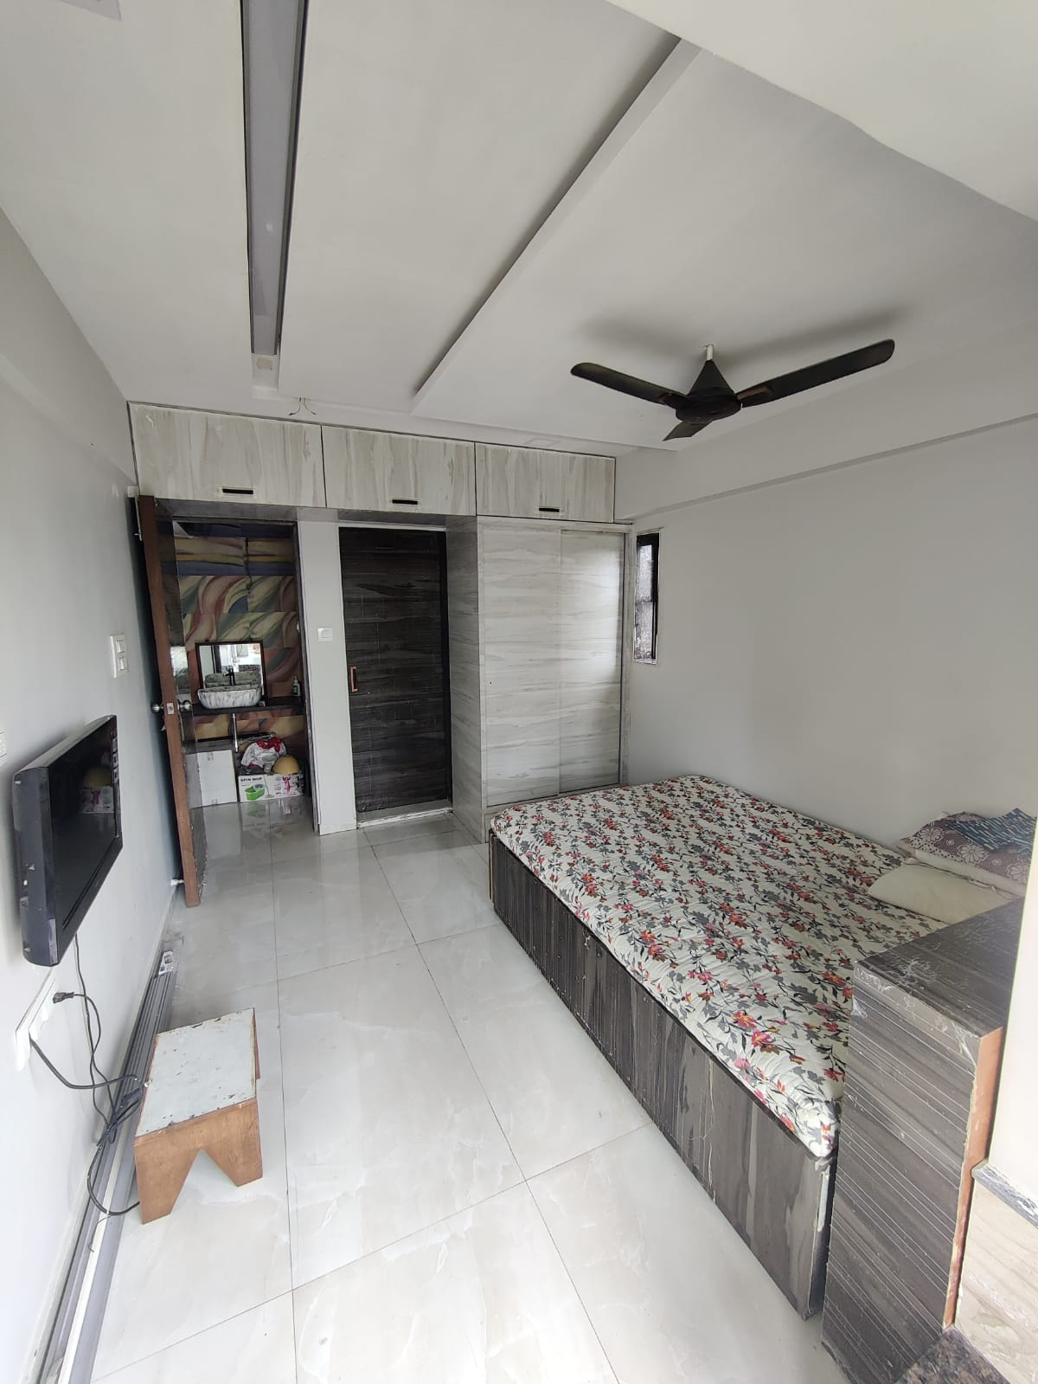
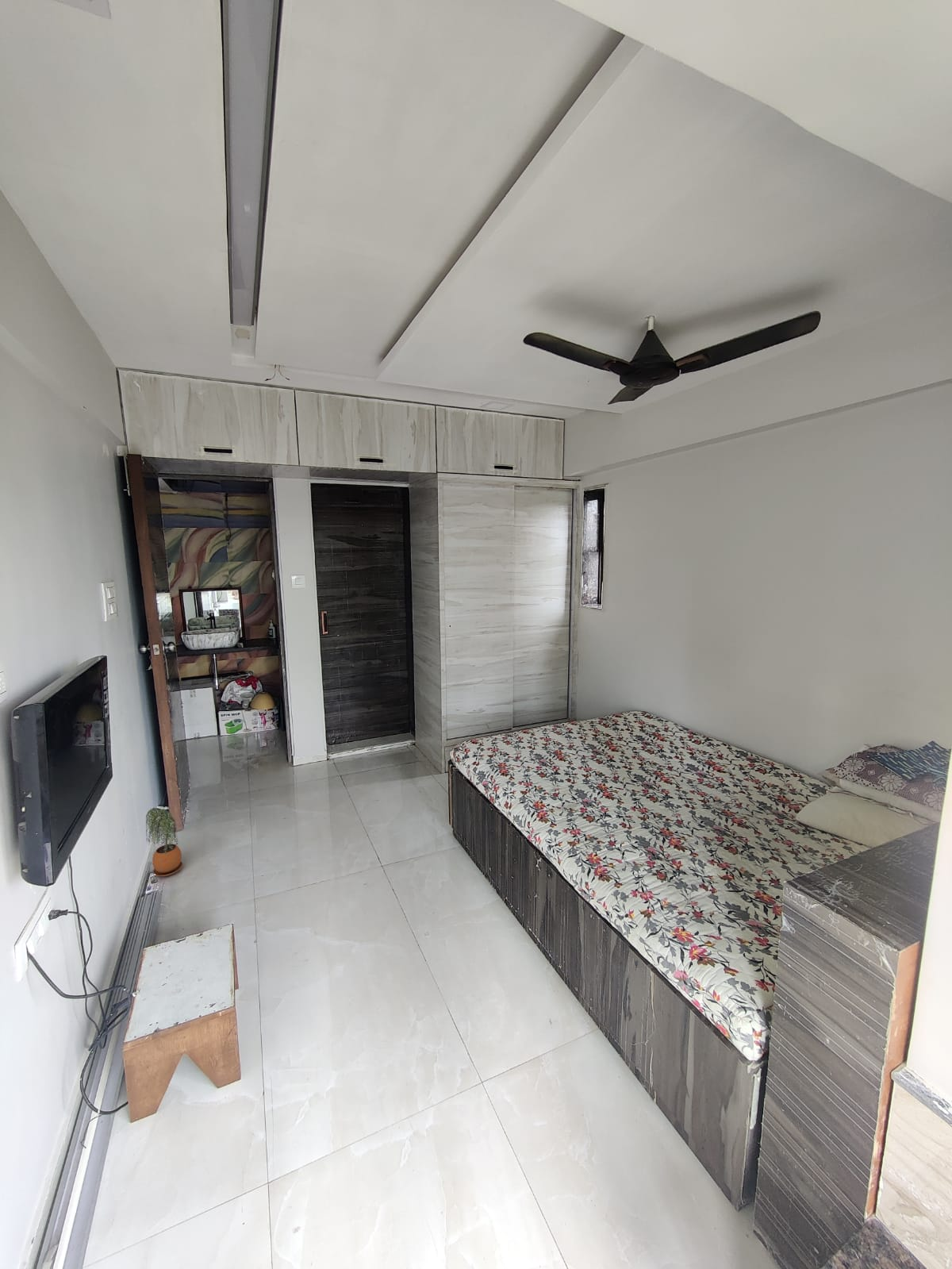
+ potted plant (163, 841)
